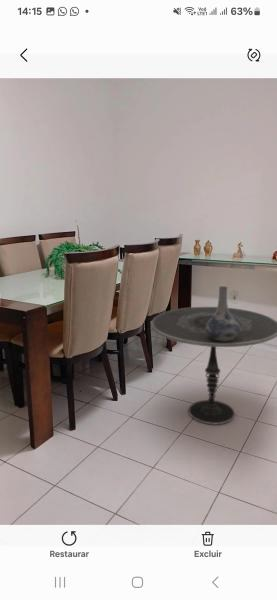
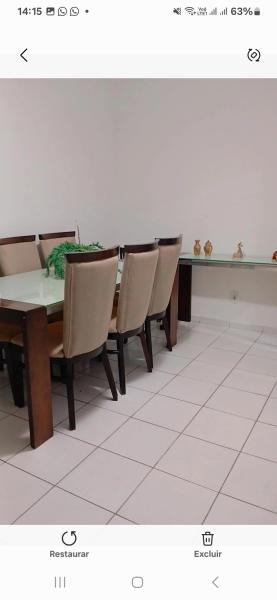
- decorative vase (223, 312)
- side table (212, 368)
